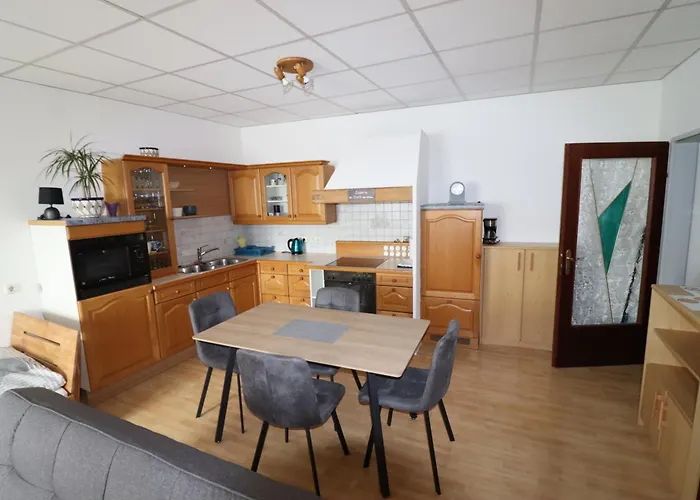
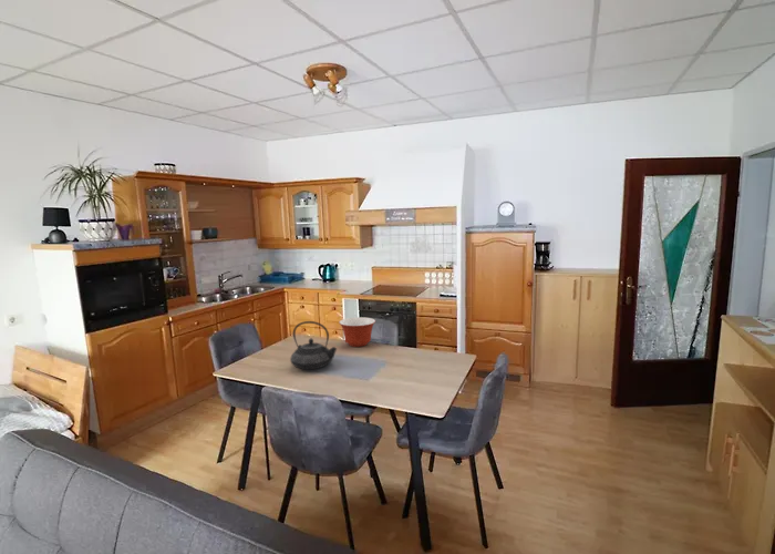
+ mixing bowl (358, 332)
+ teapot (313, 343)
